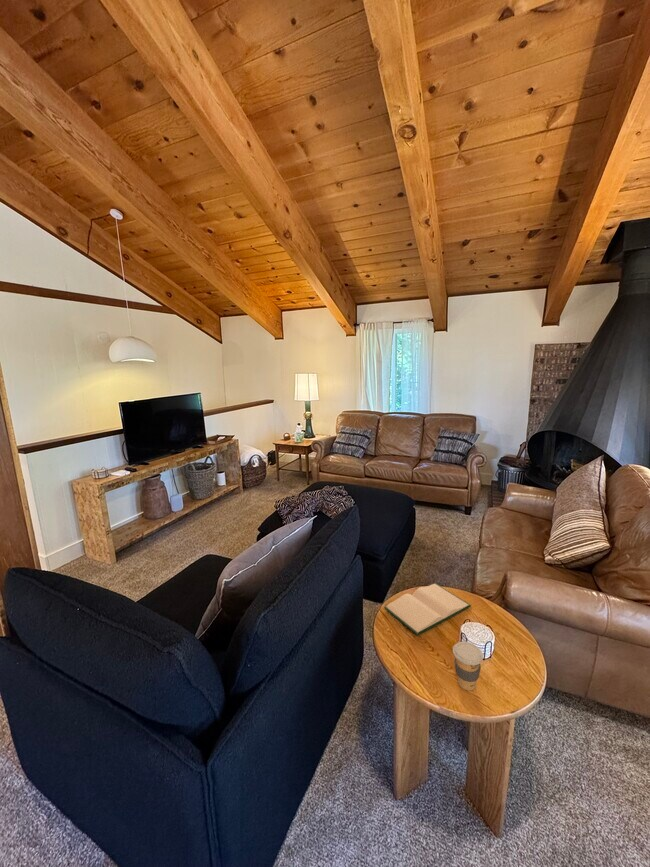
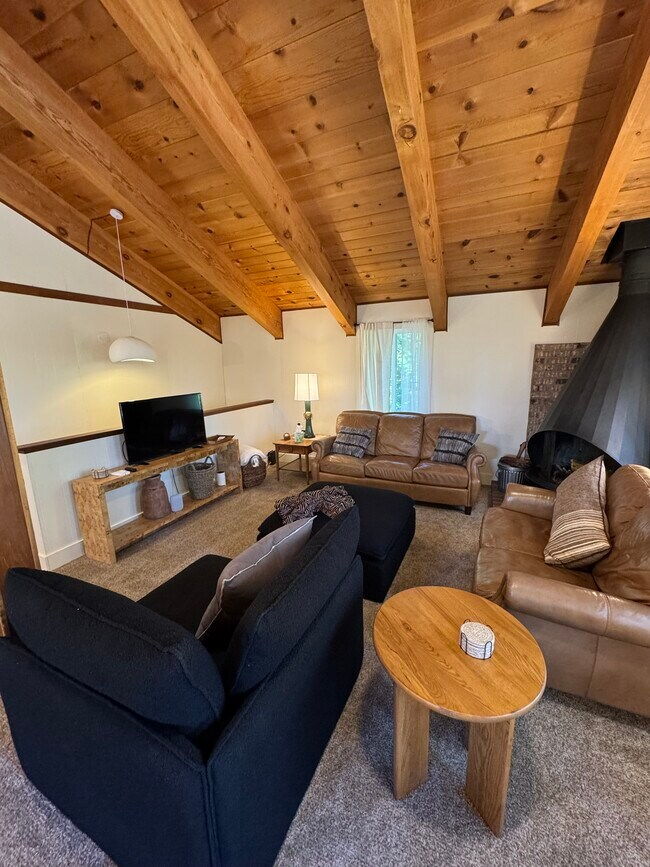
- coffee cup (467, 666)
- hardback book (427, 604)
